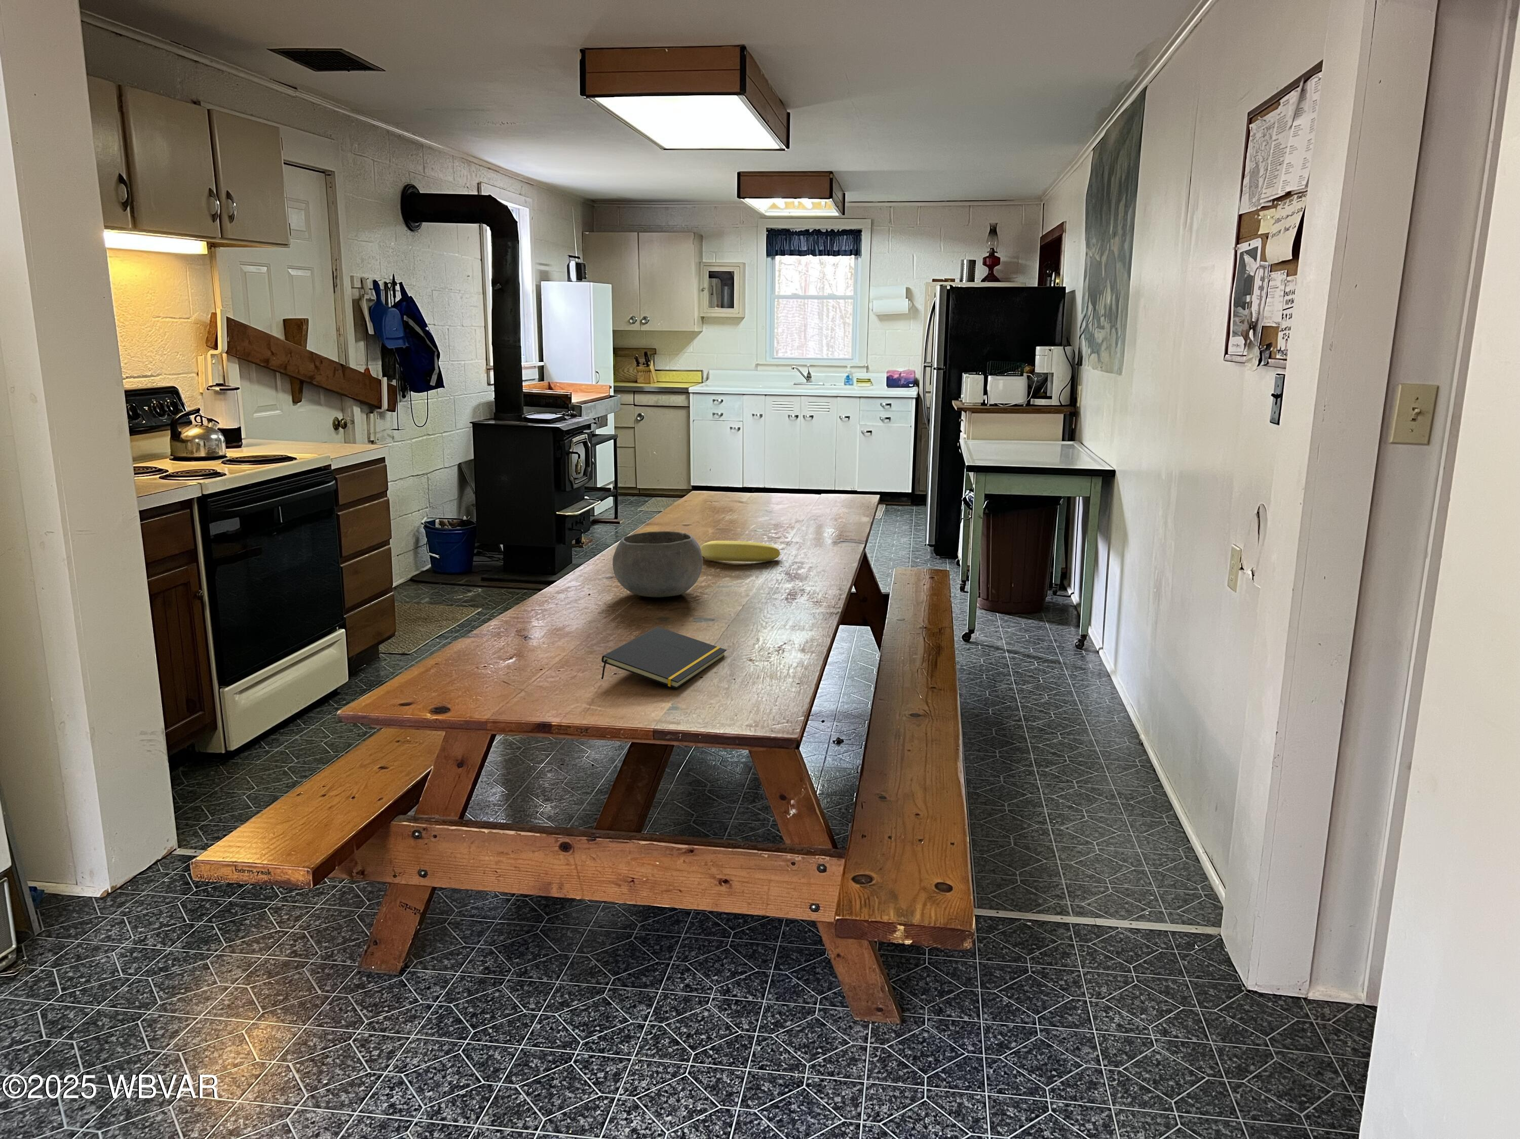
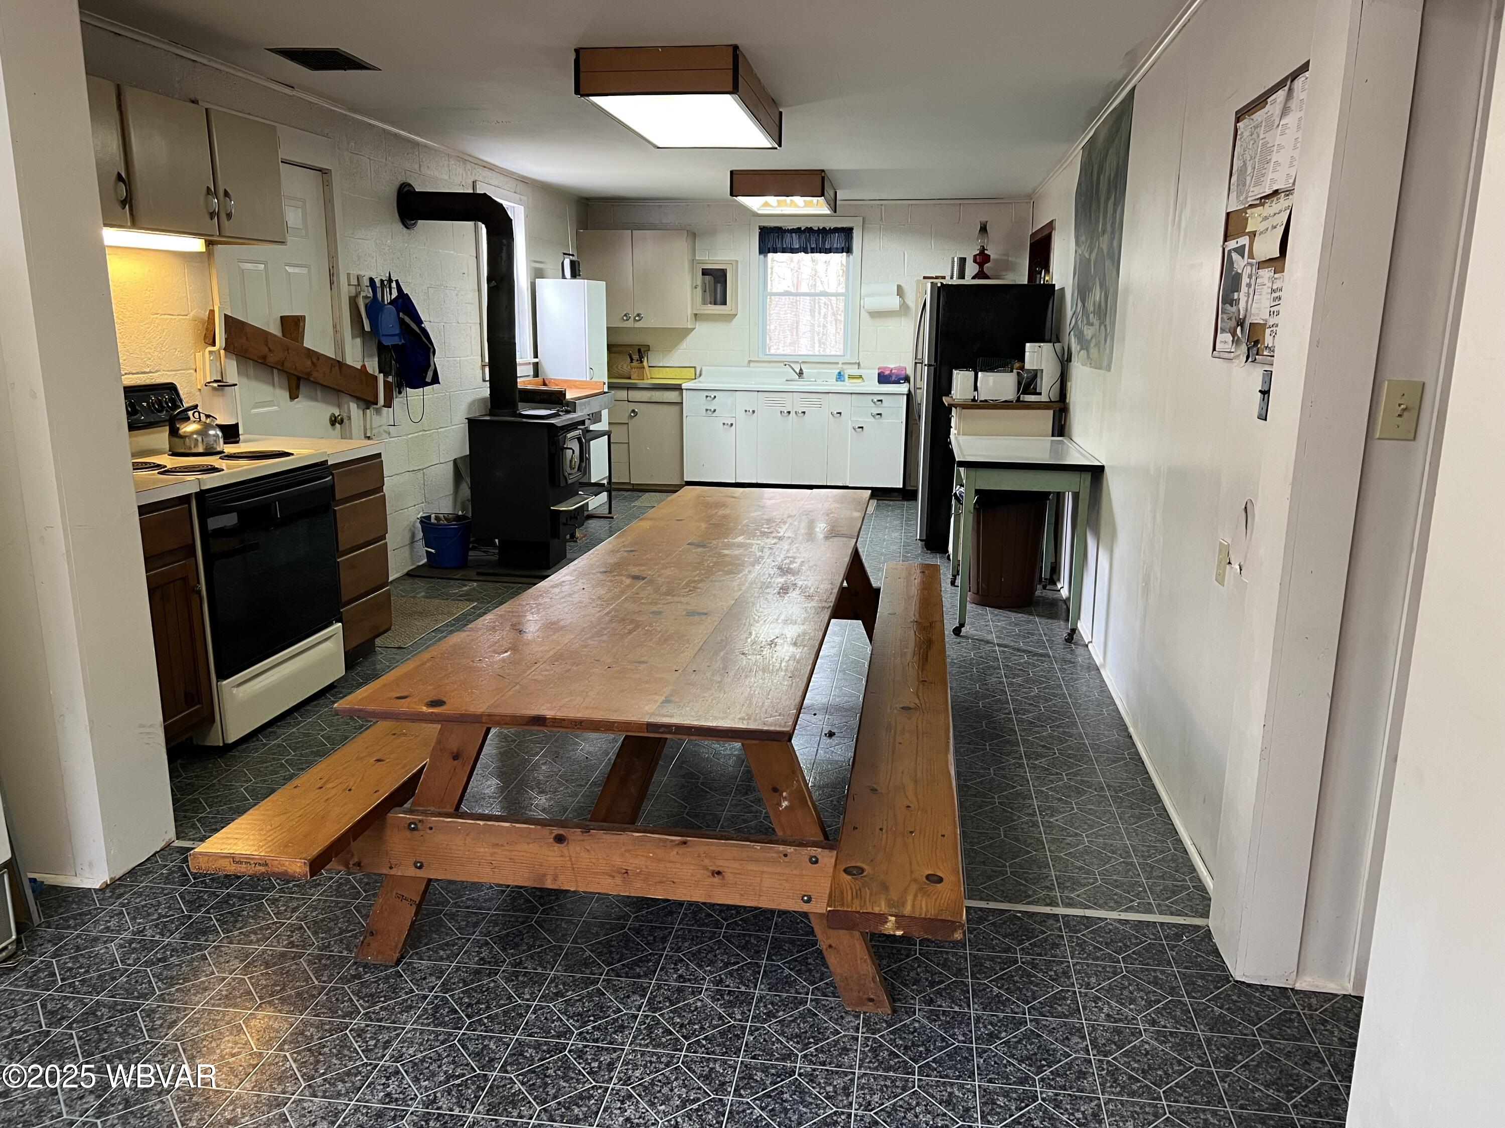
- notepad (667, 656)
- banana (738, 547)
- bowl (657, 566)
